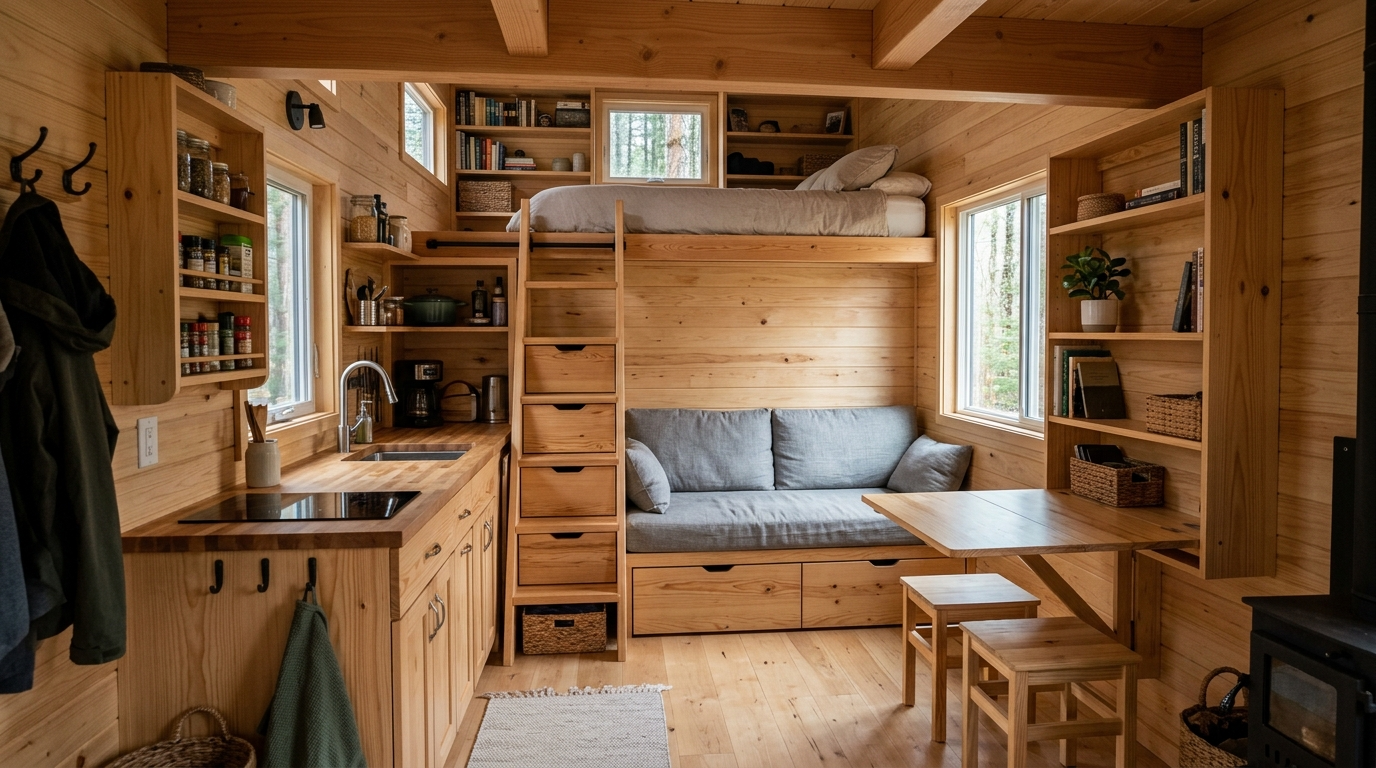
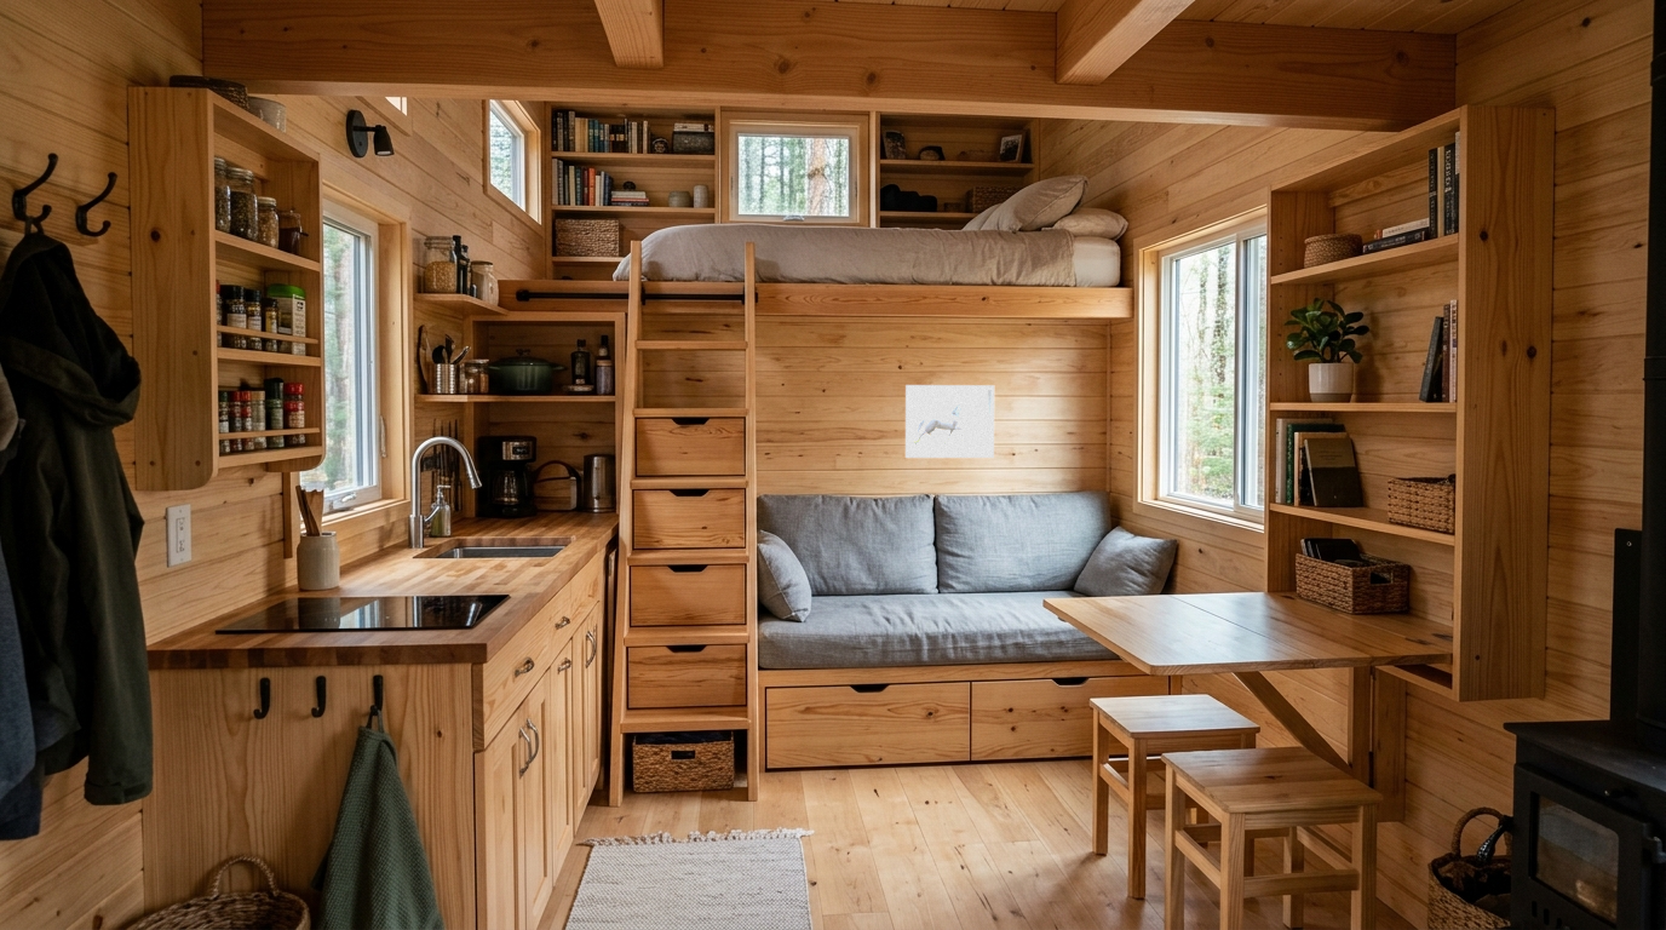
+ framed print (949, 421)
